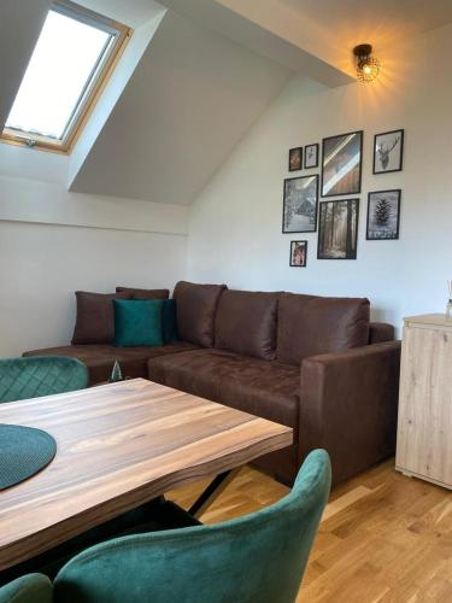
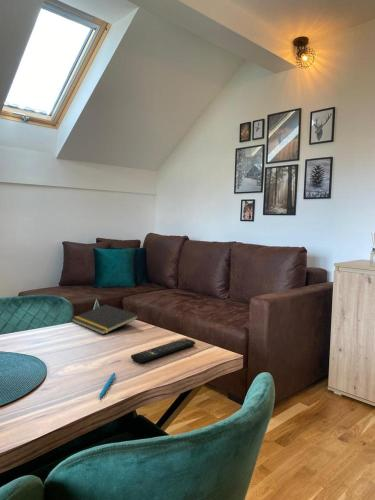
+ pen (107, 384)
+ remote control (165, 350)
+ notepad (104, 318)
